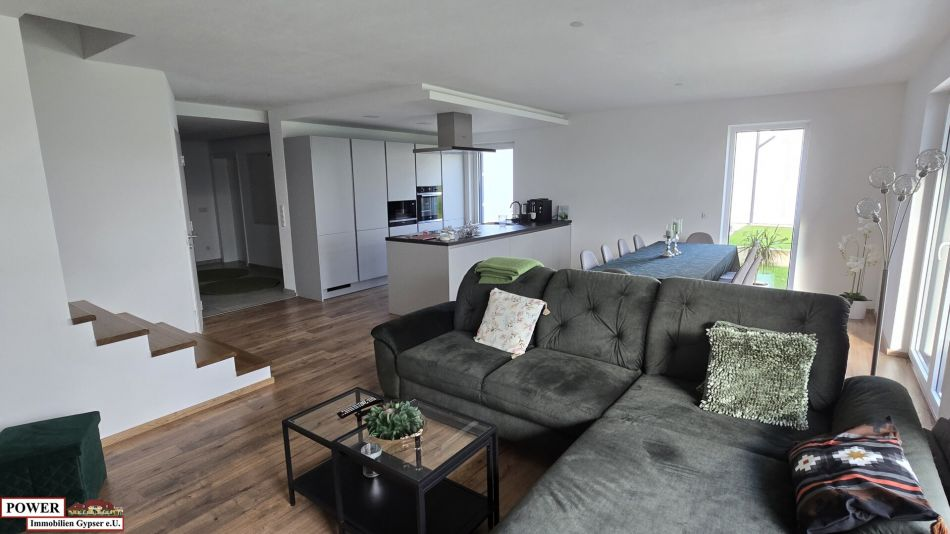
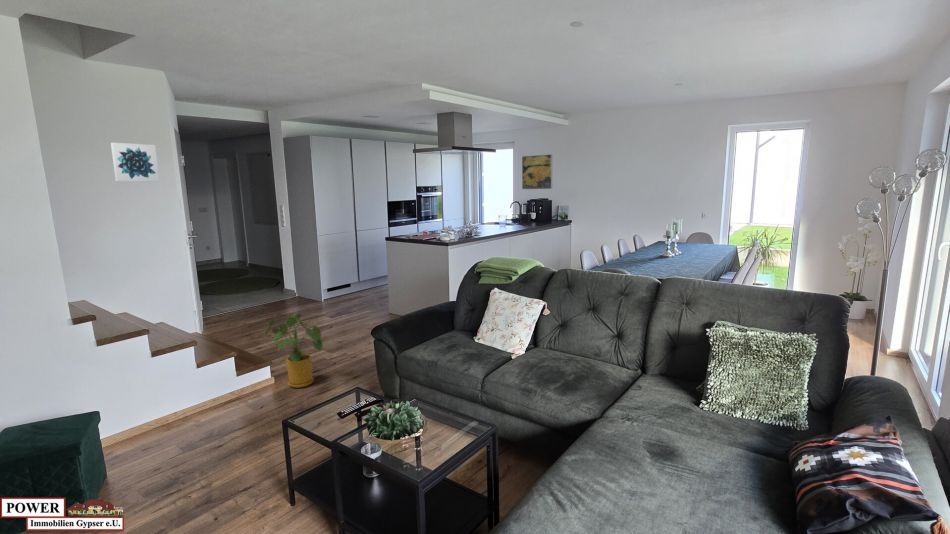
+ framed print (536, 172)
+ house plant (295, 351)
+ wall art (135, 162)
